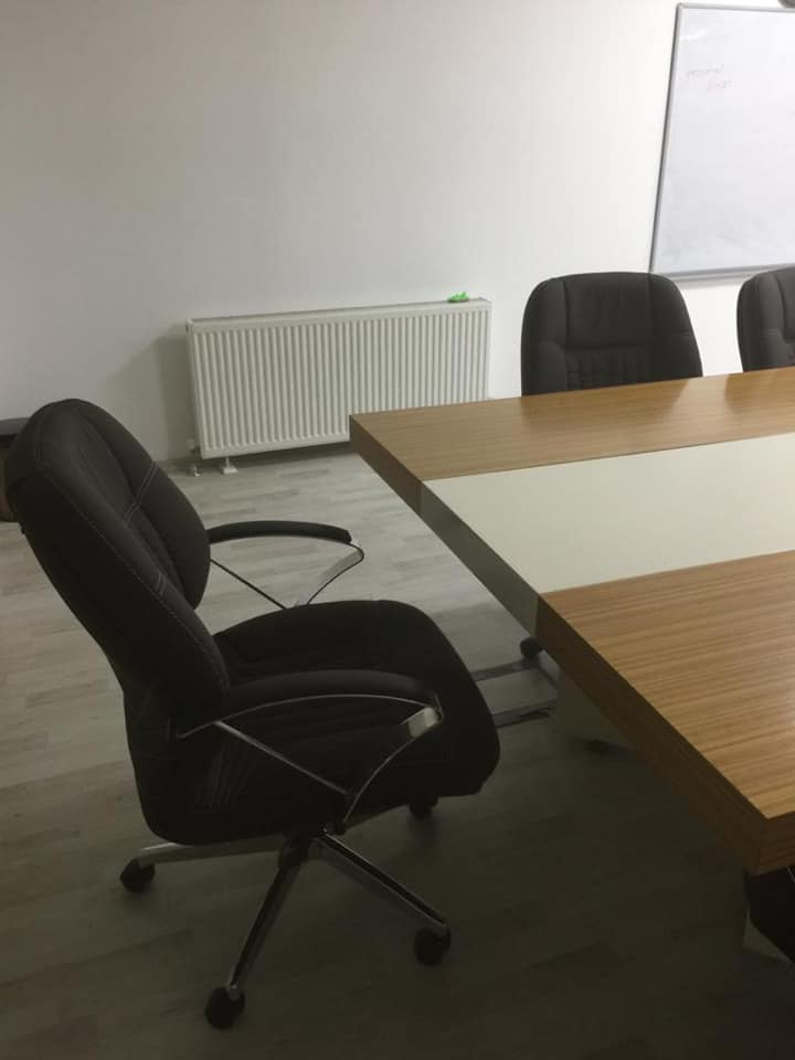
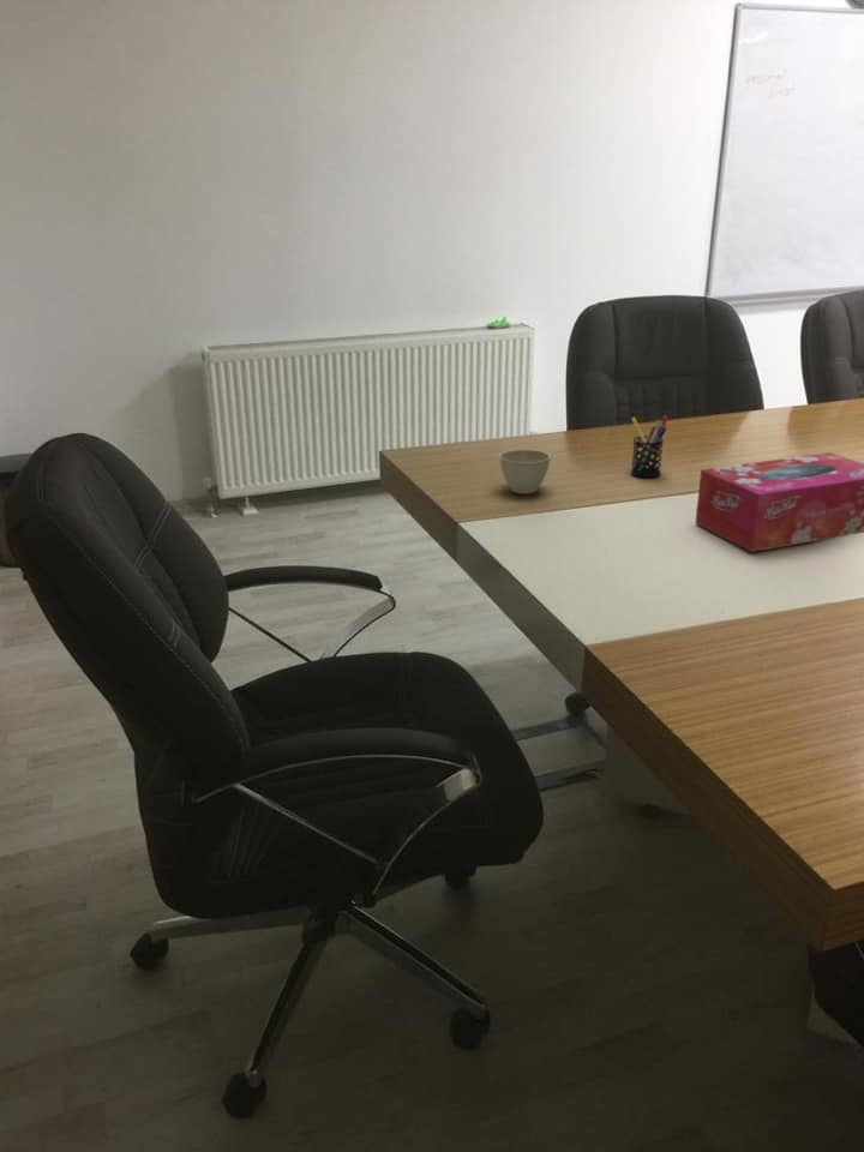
+ tissue box (793, 499)
+ pen holder (650, 443)
+ flower pot (523, 473)
